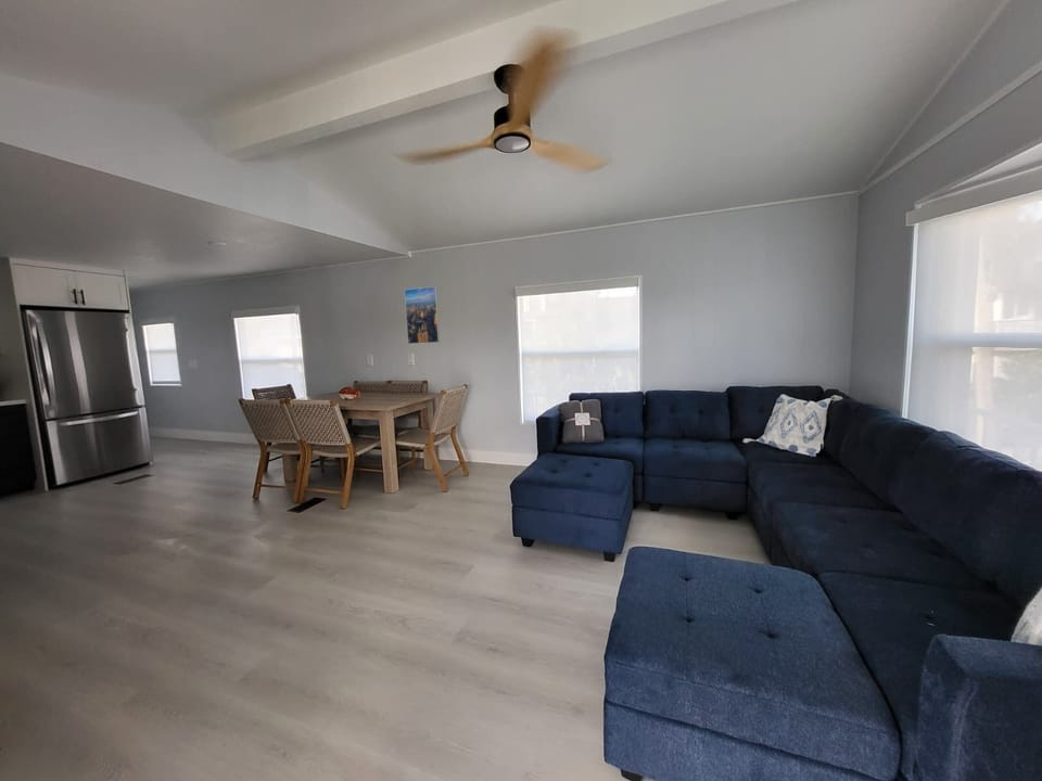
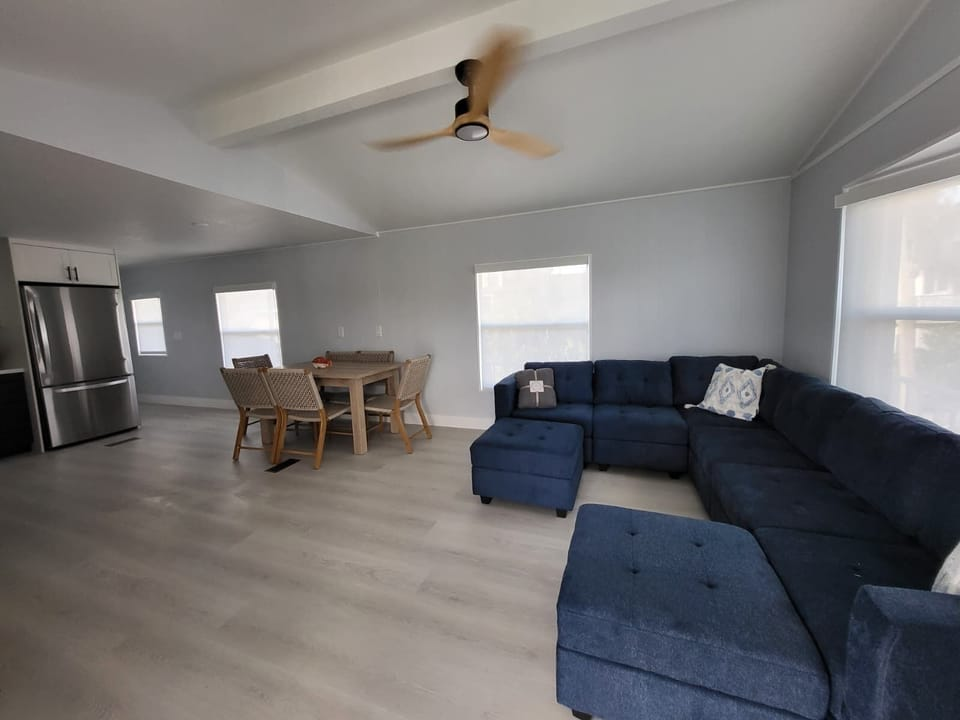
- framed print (421, 316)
